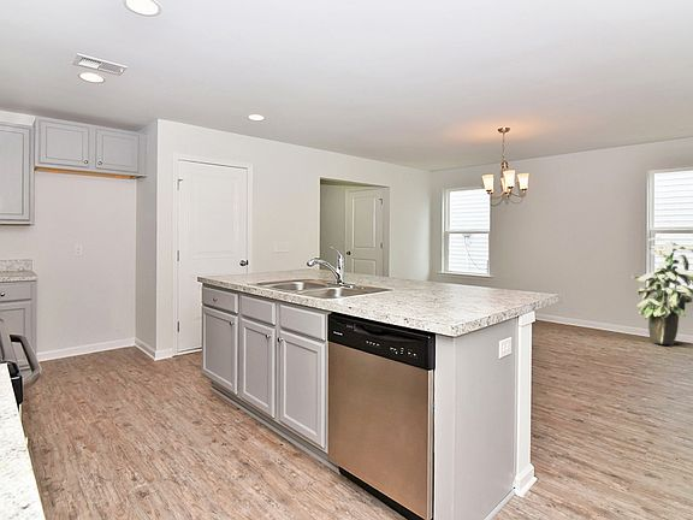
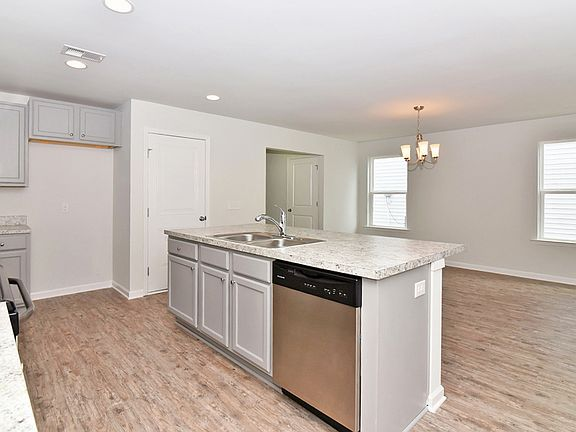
- indoor plant (663, 291)
